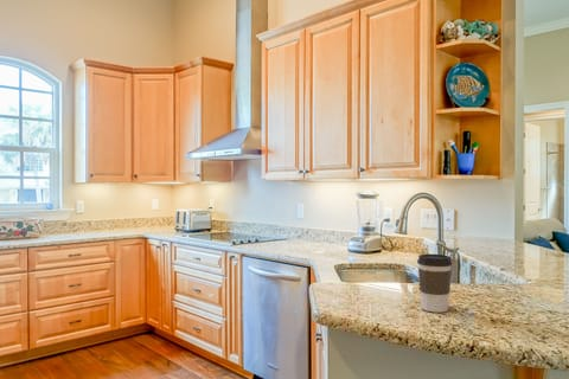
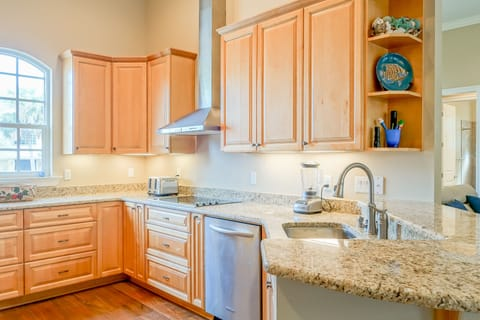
- coffee cup (434, 282)
